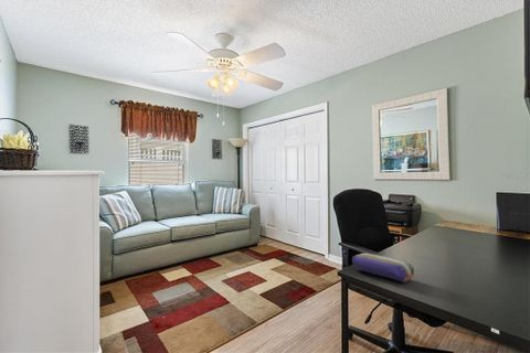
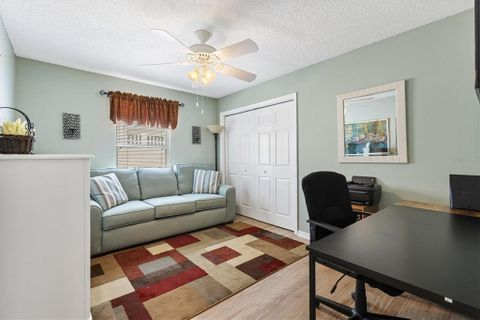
- pencil case (381, 266)
